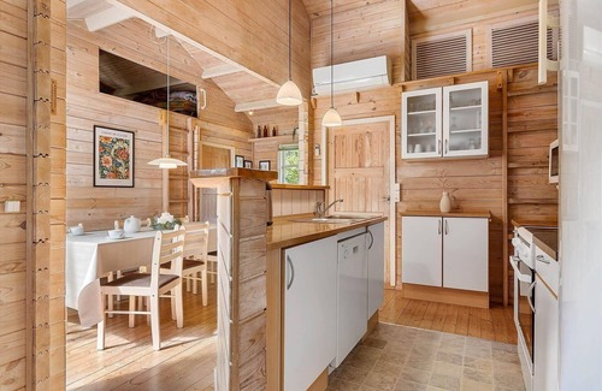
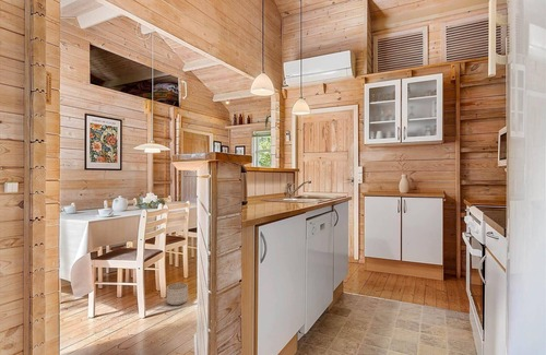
+ planter (177, 294)
